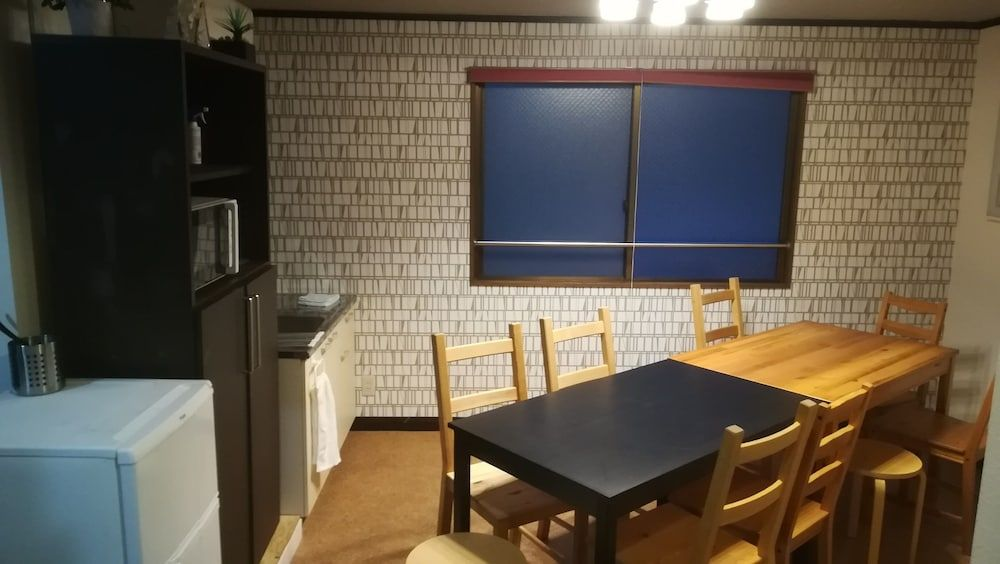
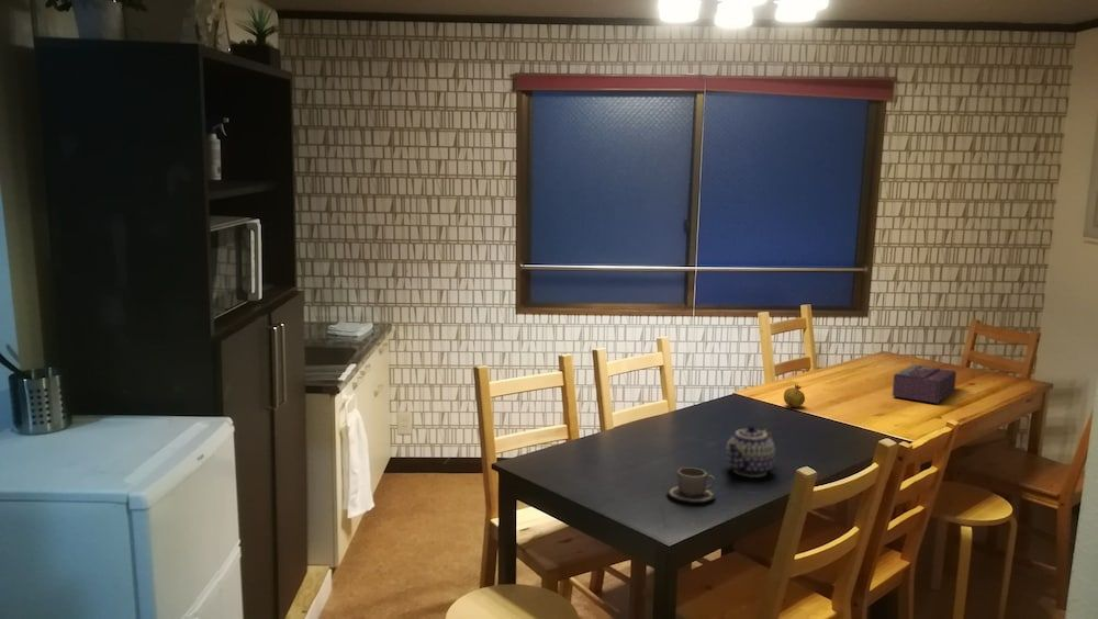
+ fruit (794, 395)
+ cup (692, 484)
+ tissue box (925, 382)
+ teapot (750, 448)
